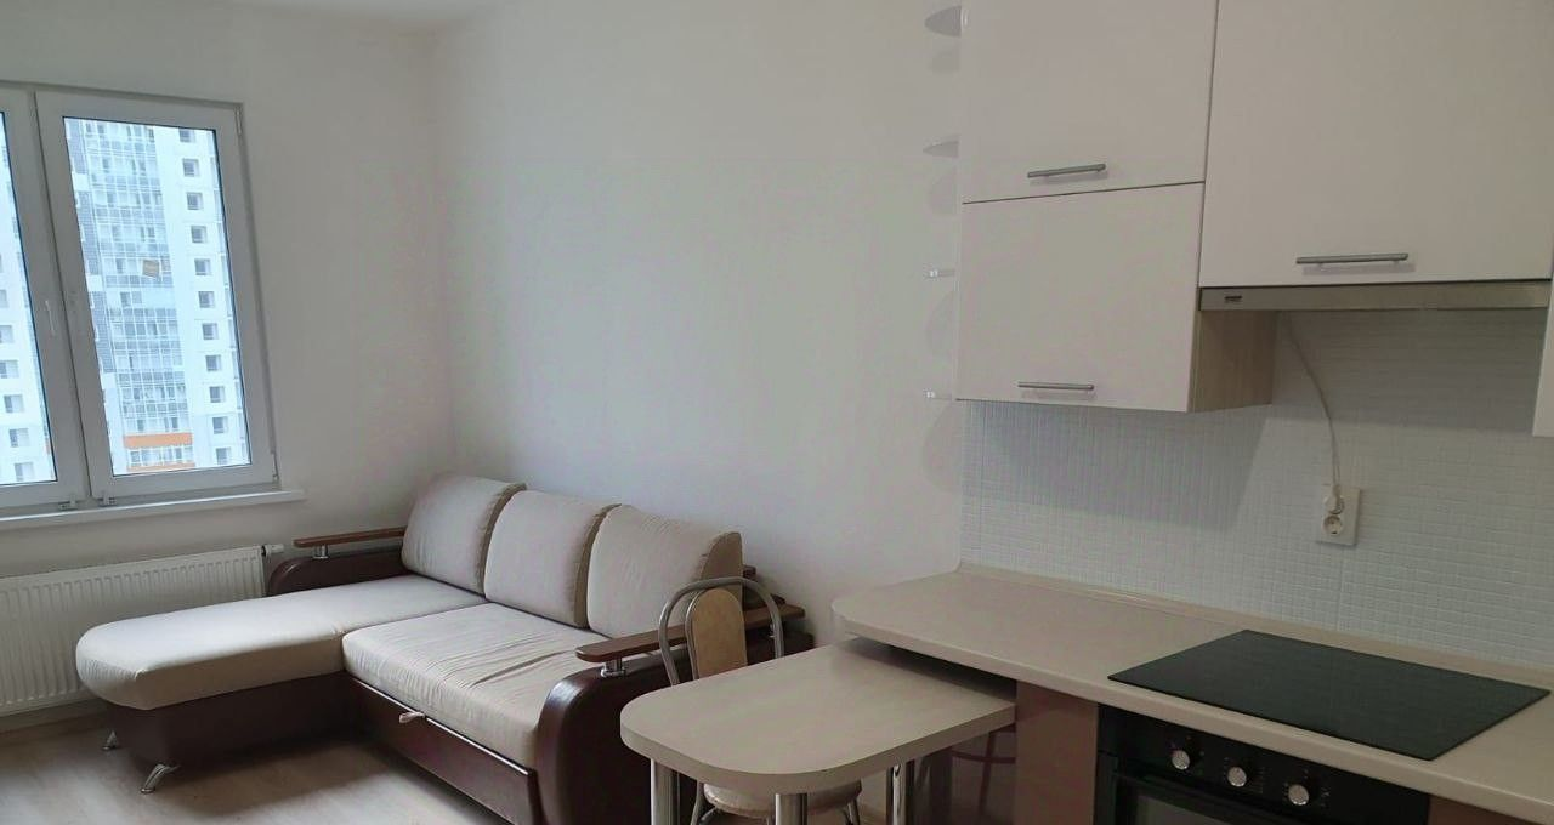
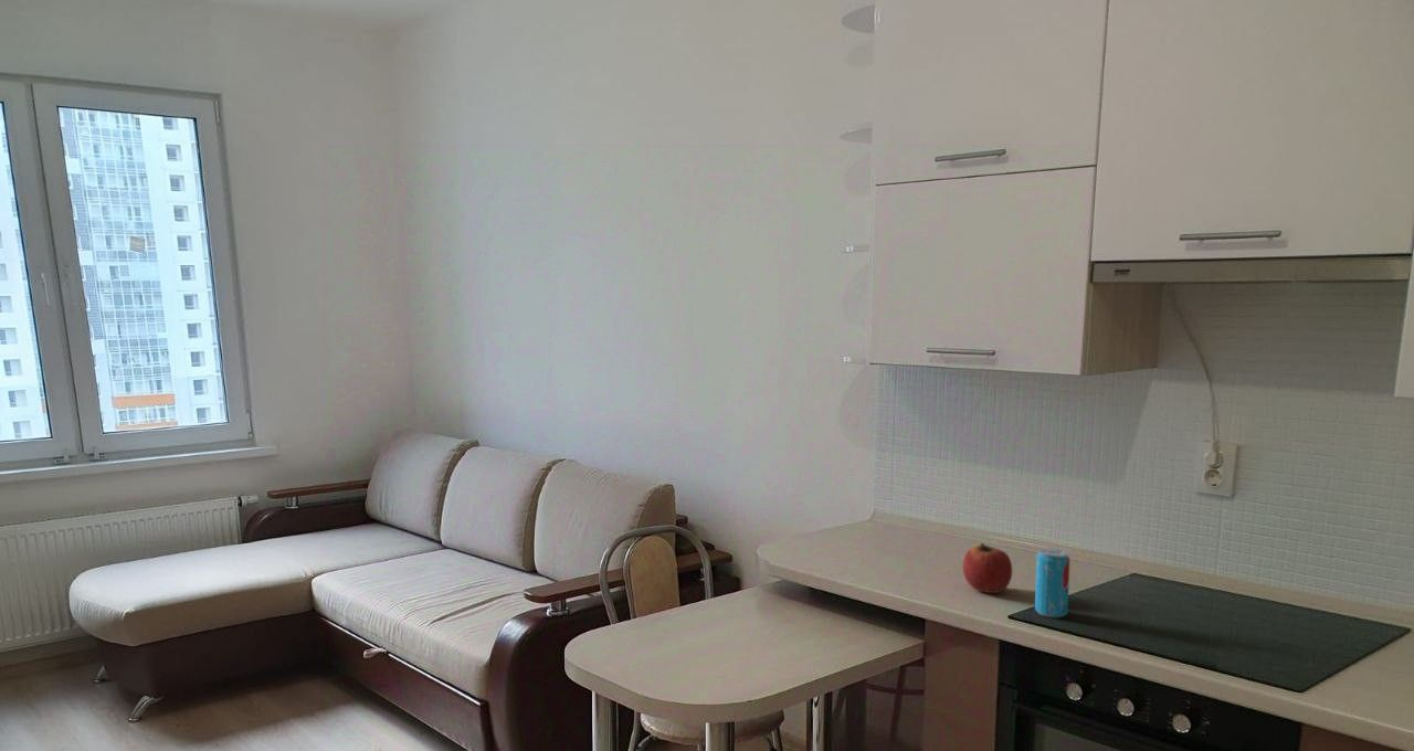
+ beverage can (1052, 582)
+ apple (988, 565)
